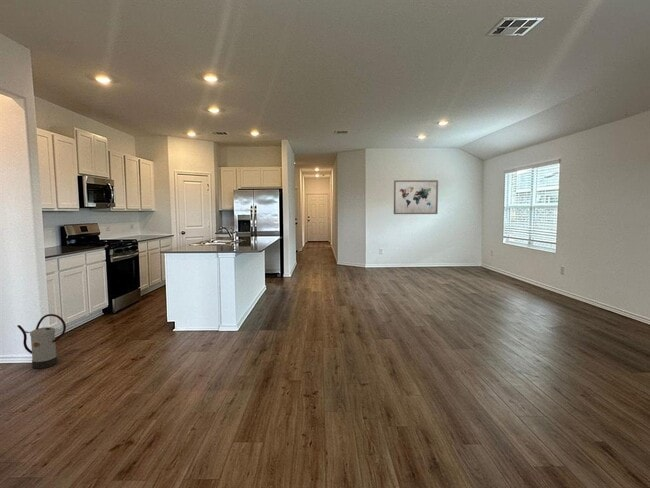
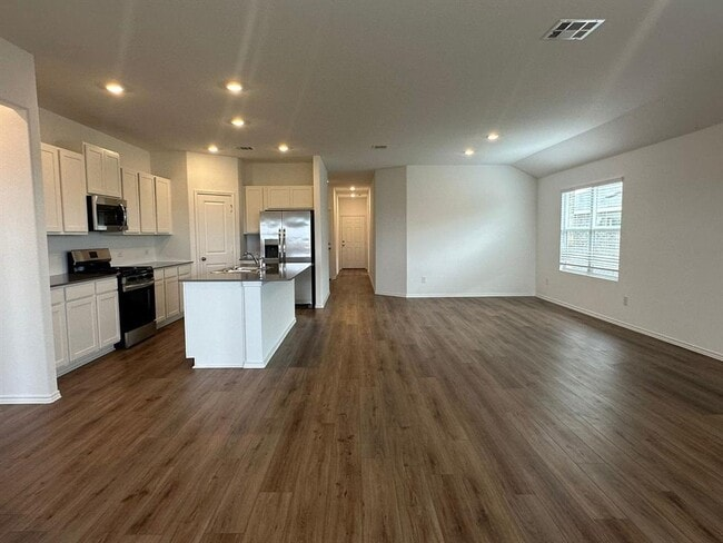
- wall art (415, 197)
- watering can (42, 339)
